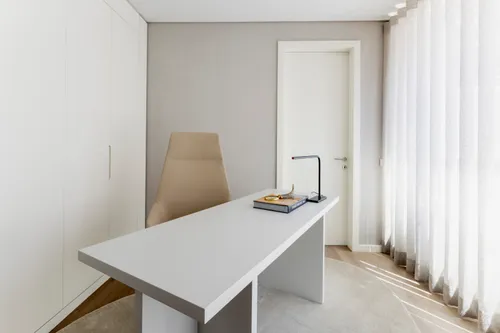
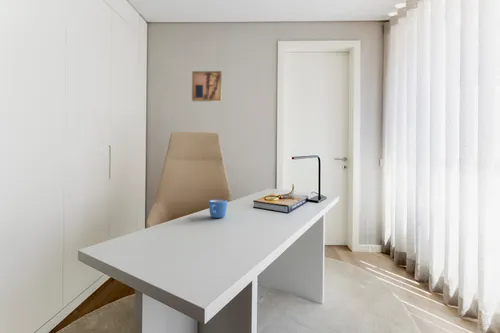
+ wall art (206, 86)
+ mug (216, 209)
